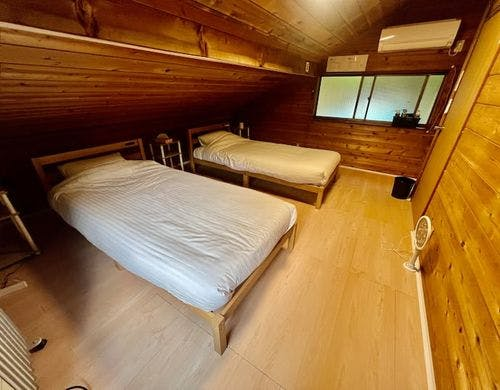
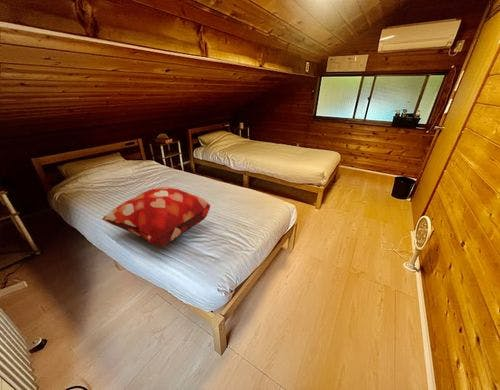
+ decorative pillow (161, 211)
